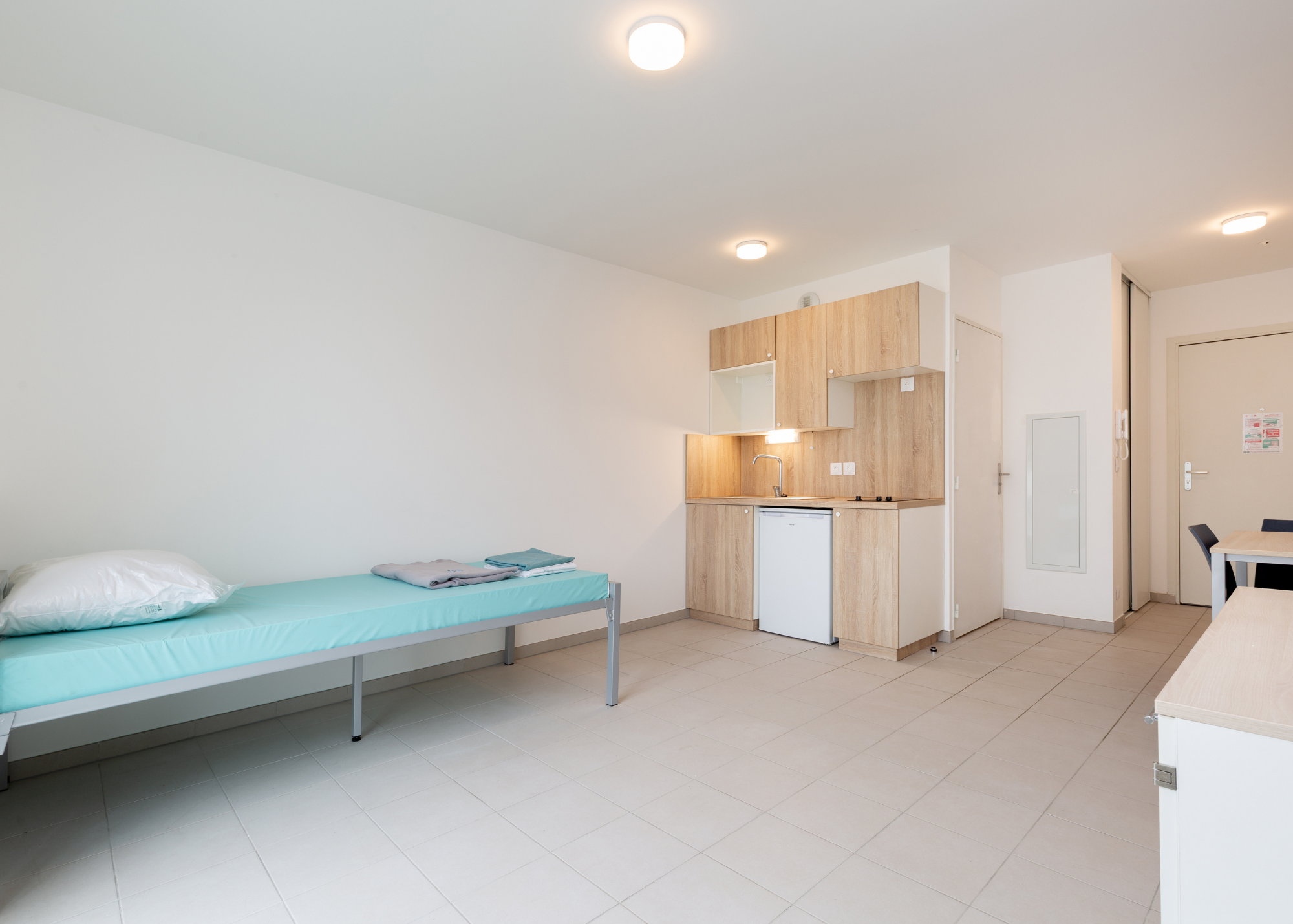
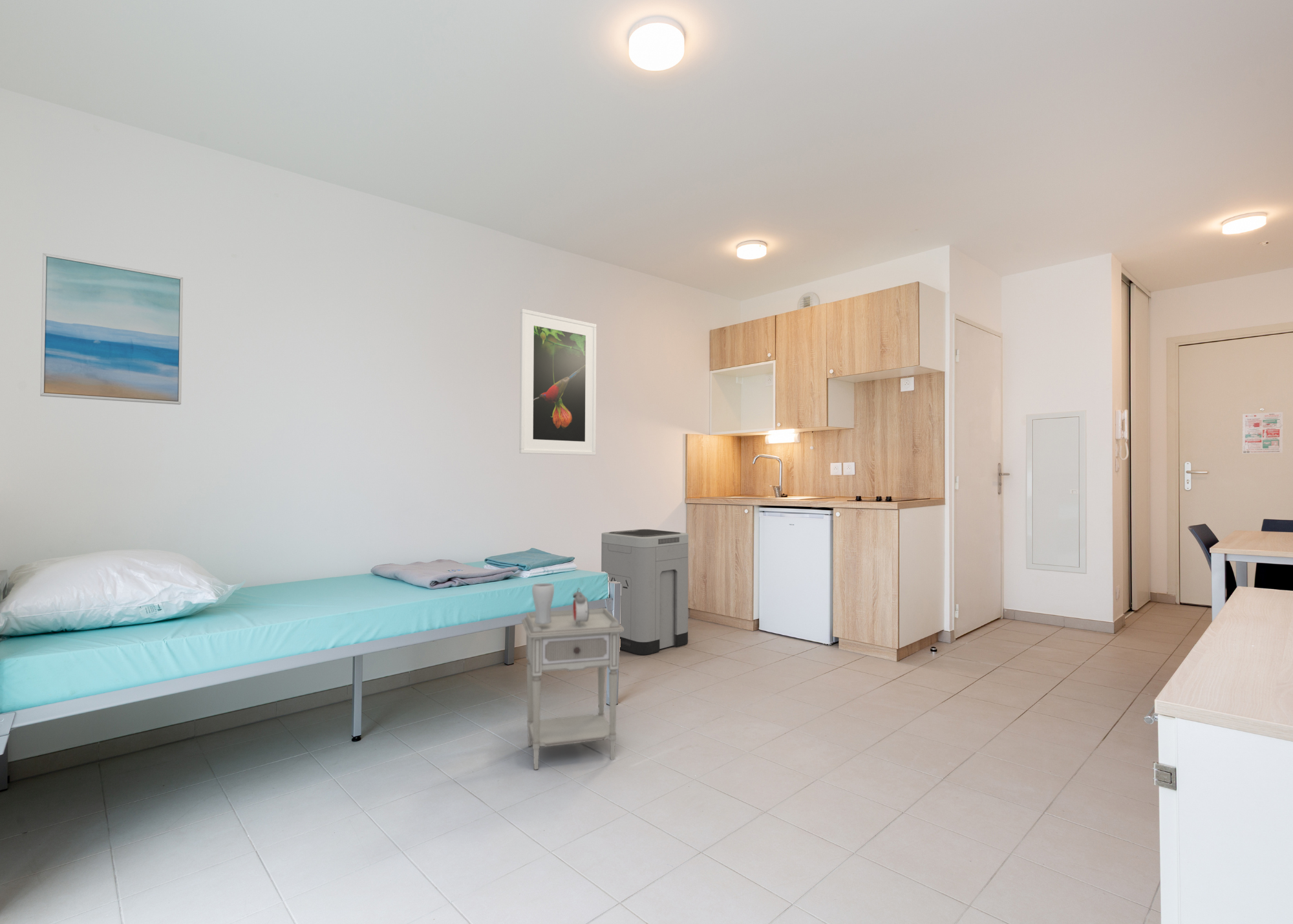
+ trash can (645, 588)
+ wall art (115, 333)
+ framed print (559, 385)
+ drinking glass (542, 608)
+ alarm clock (581, 606)
+ nightstand (568, 671)
